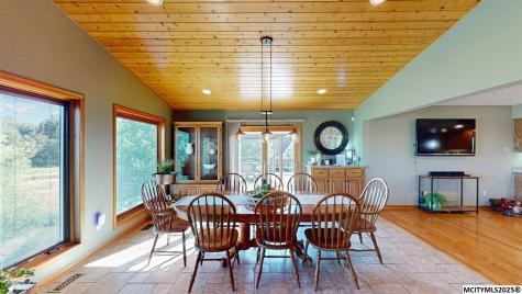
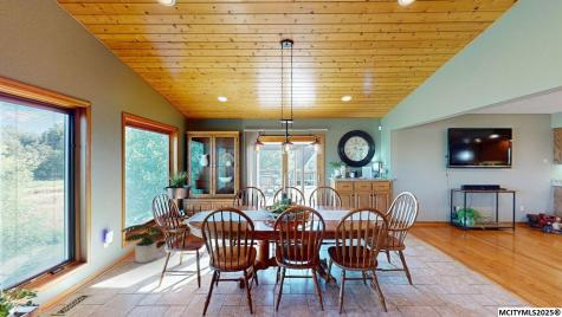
+ potted plant (147, 241)
